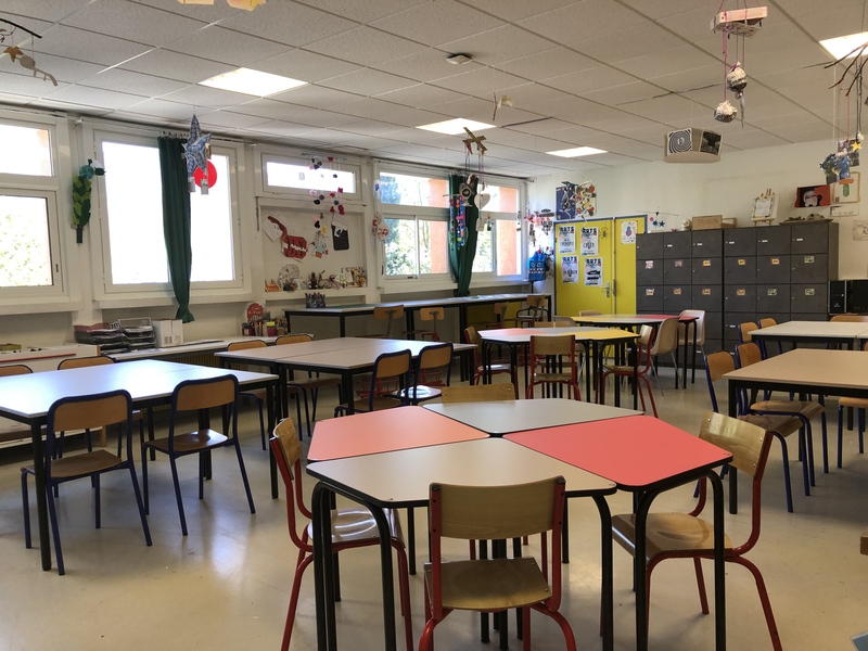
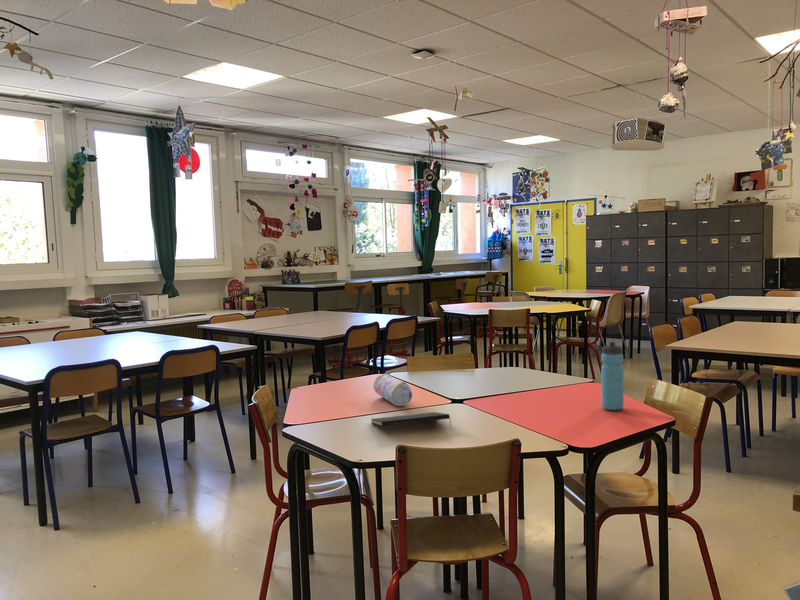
+ pencil case (392, 389)
+ water bottle (612, 375)
+ notepad (409, 418)
